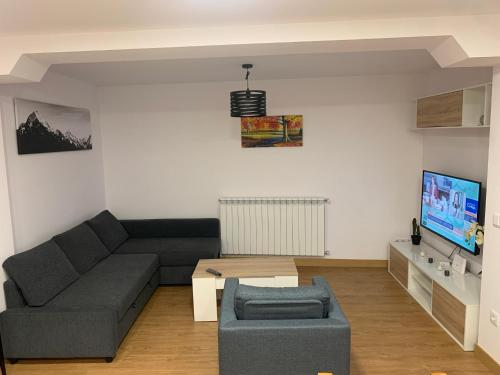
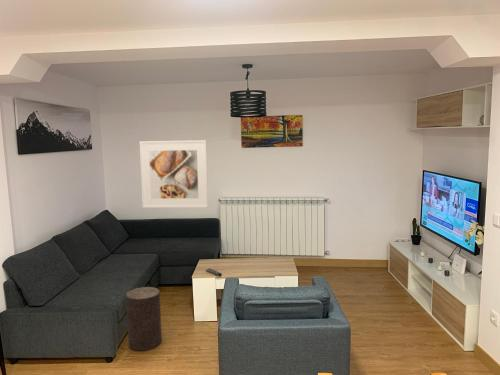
+ stool (144, 317)
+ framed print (173, 174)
